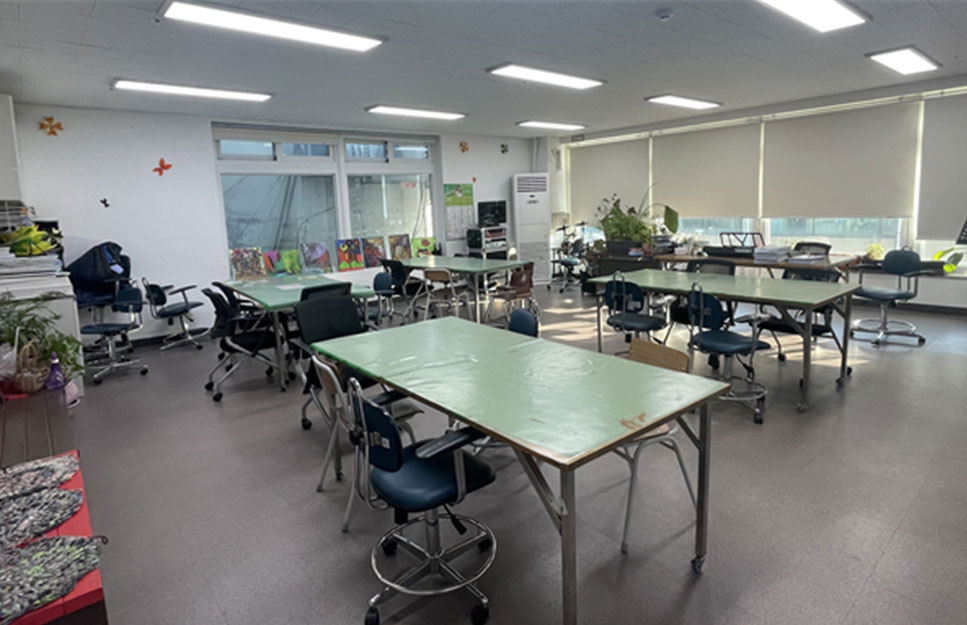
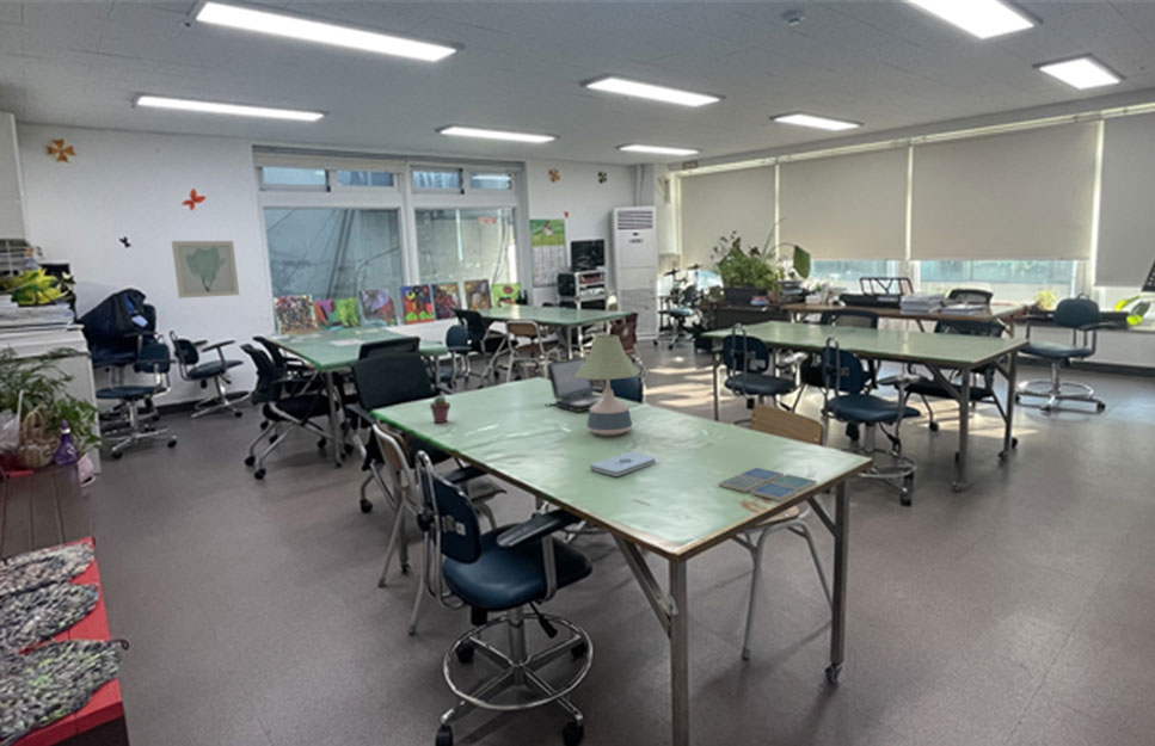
+ notepad (623, 463)
+ desk lamp (608, 382)
+ drink coaster (767, 482)
+ potted succulent (440, 408)
+ wall art (205, 269)
+ laptop (579, 382)
